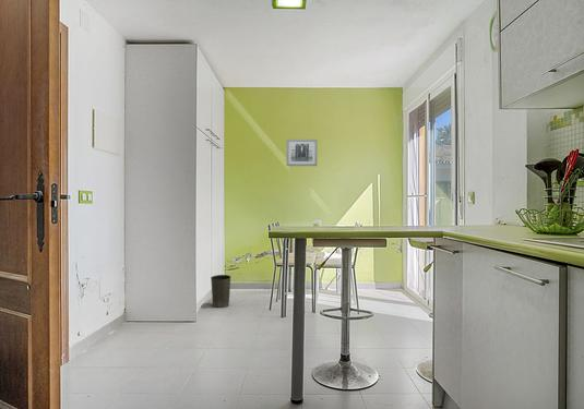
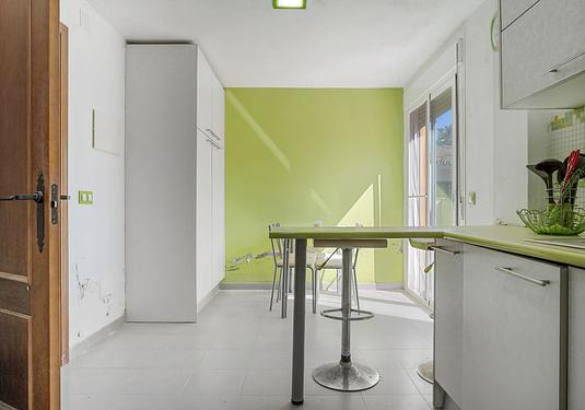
- waste basket (221, 291)
- wall art (301, 153)
